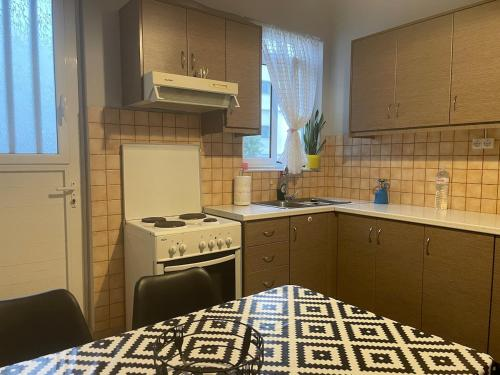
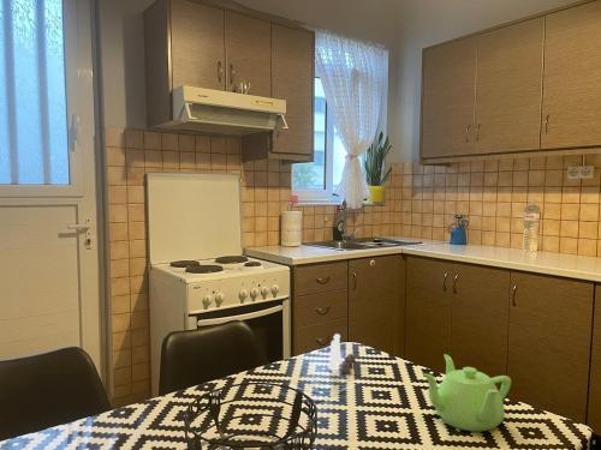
+ salt and pepper shaker set (339, 350)
+ teapot (465, 392)
